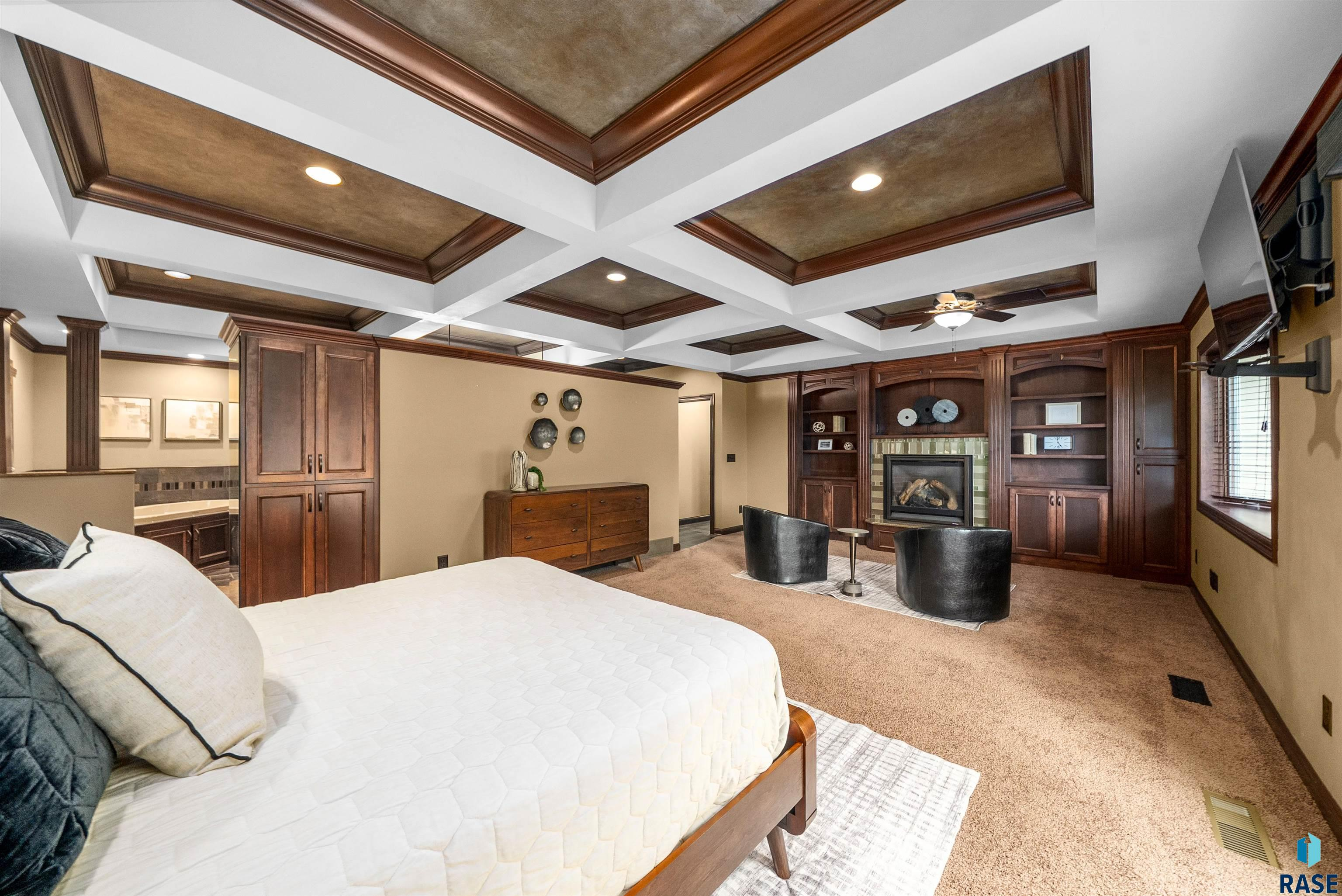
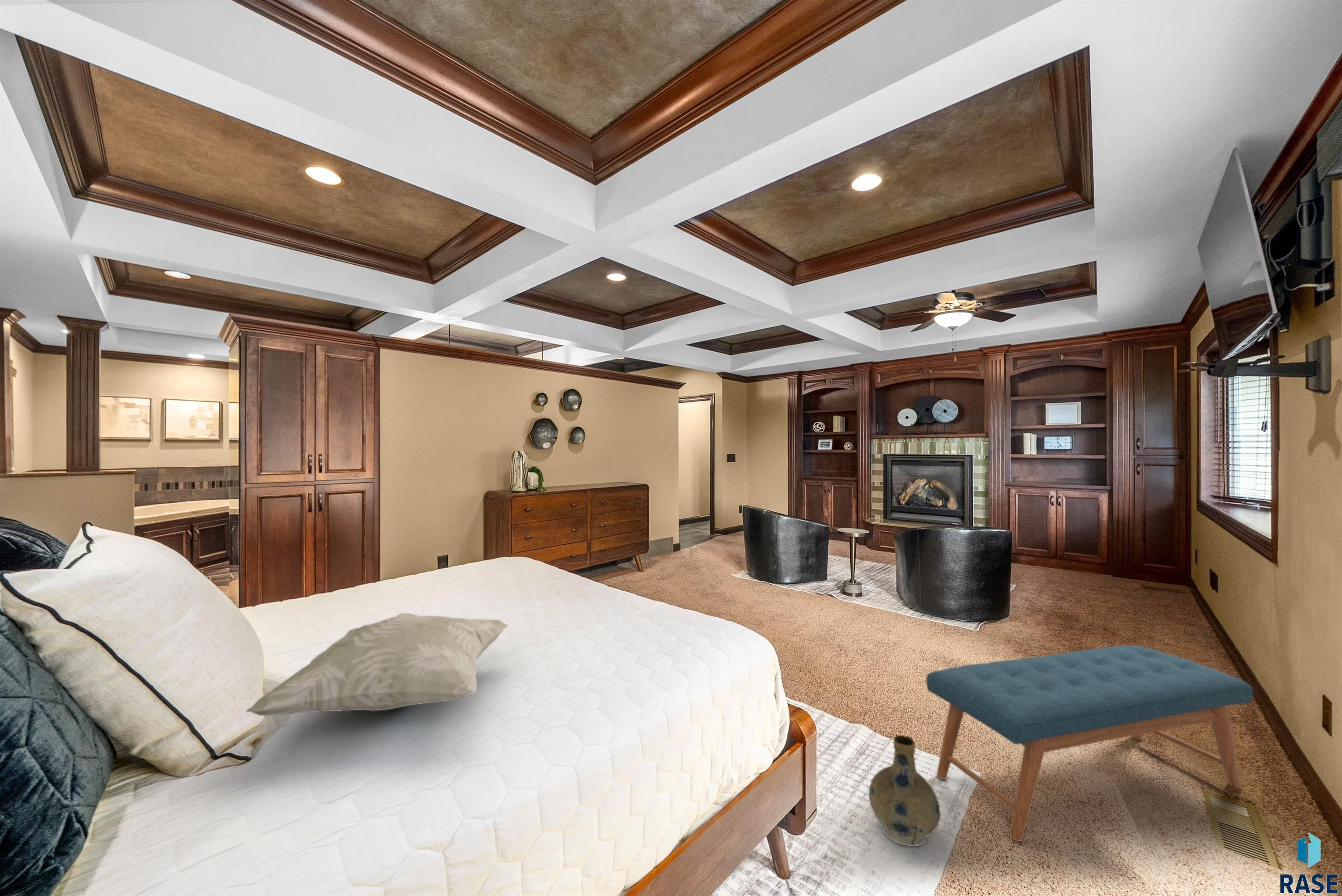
+ ceramic jug (903, 785)
+ decorative pillow (402, 659)
+ bench (1085, 725)
